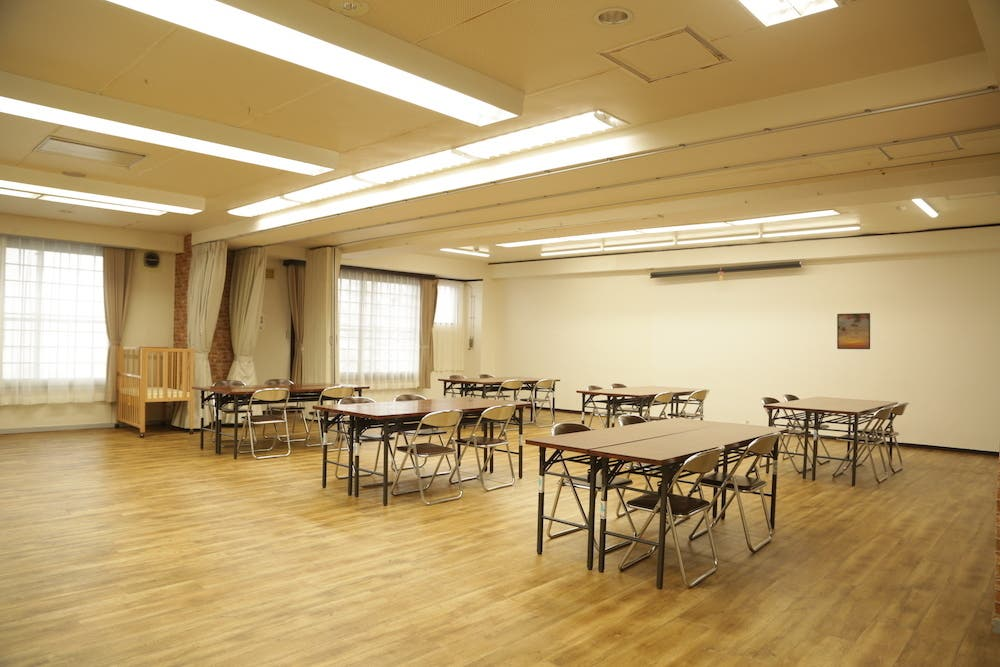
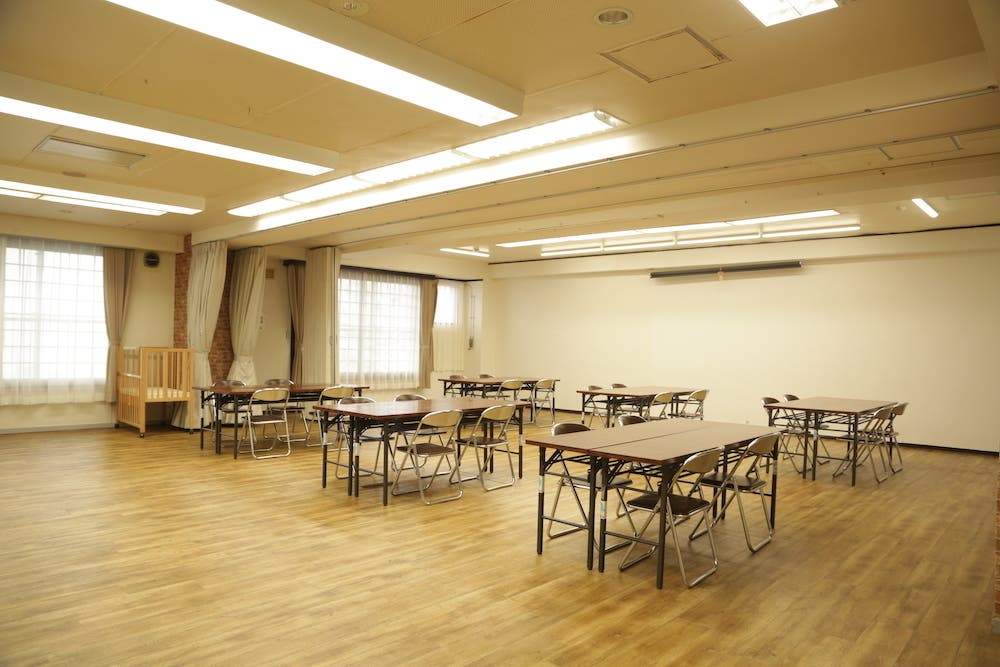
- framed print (853, 331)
